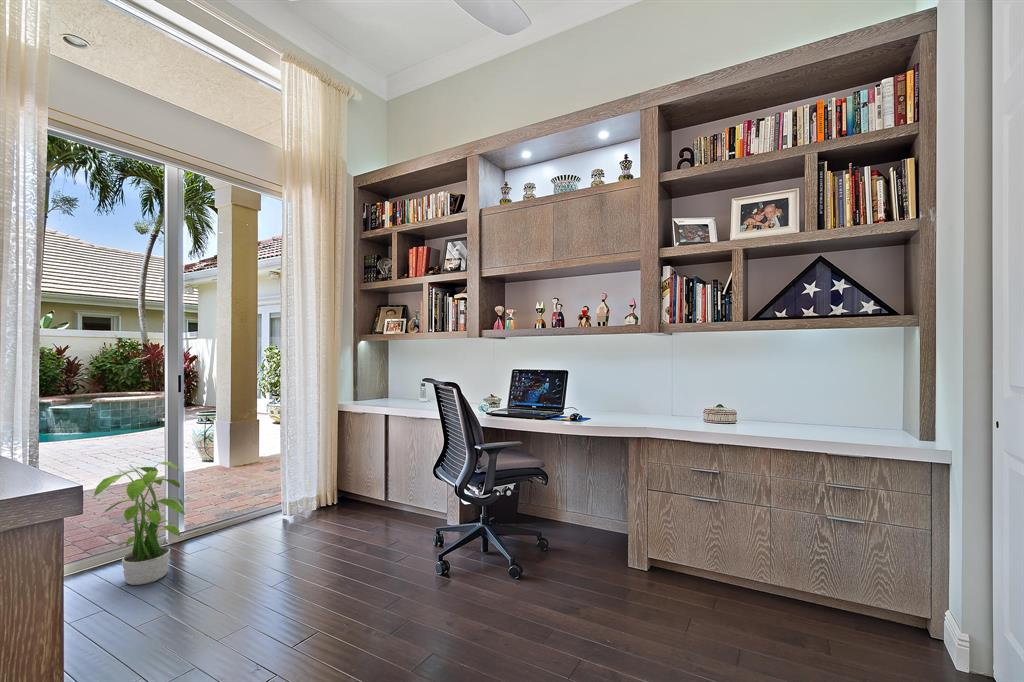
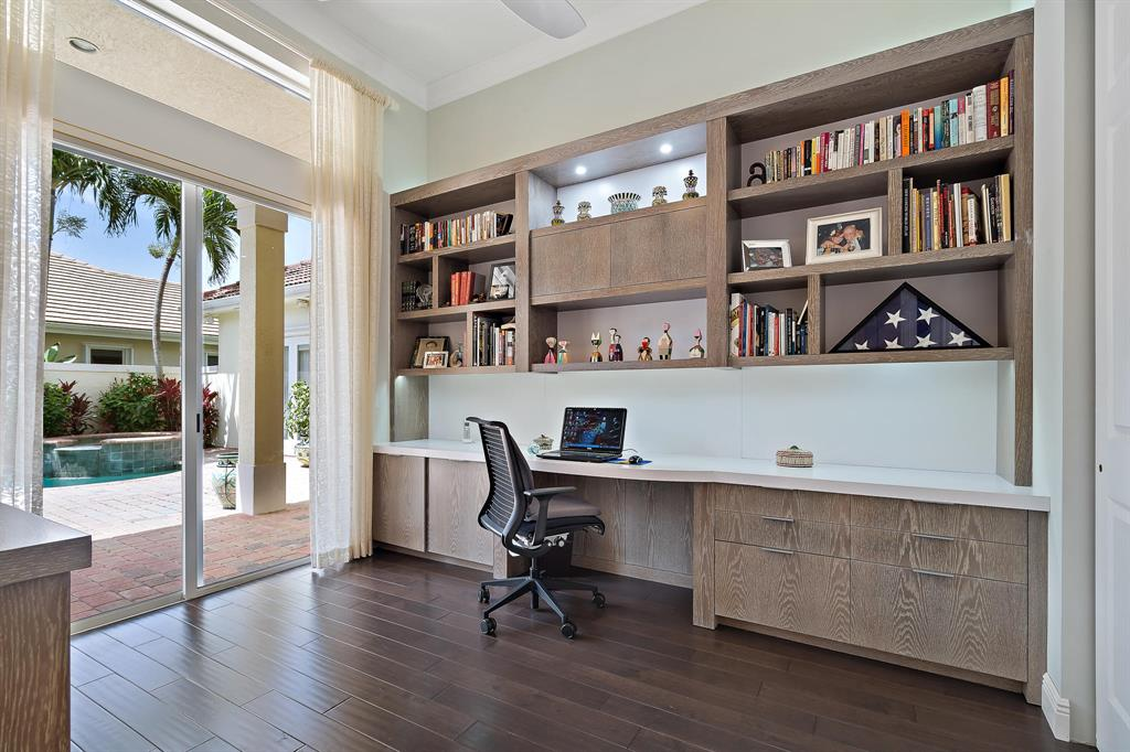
- potted plant (140, 523)
